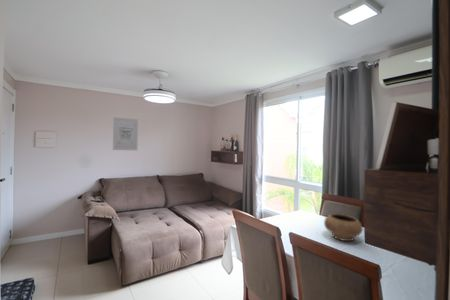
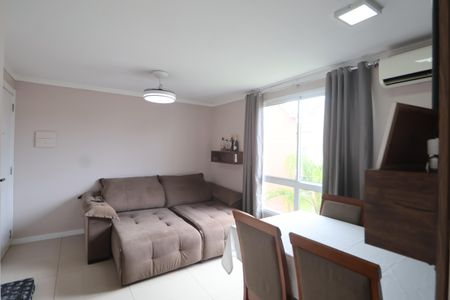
- wall art (125, 134)
- bowl (342, 227)
